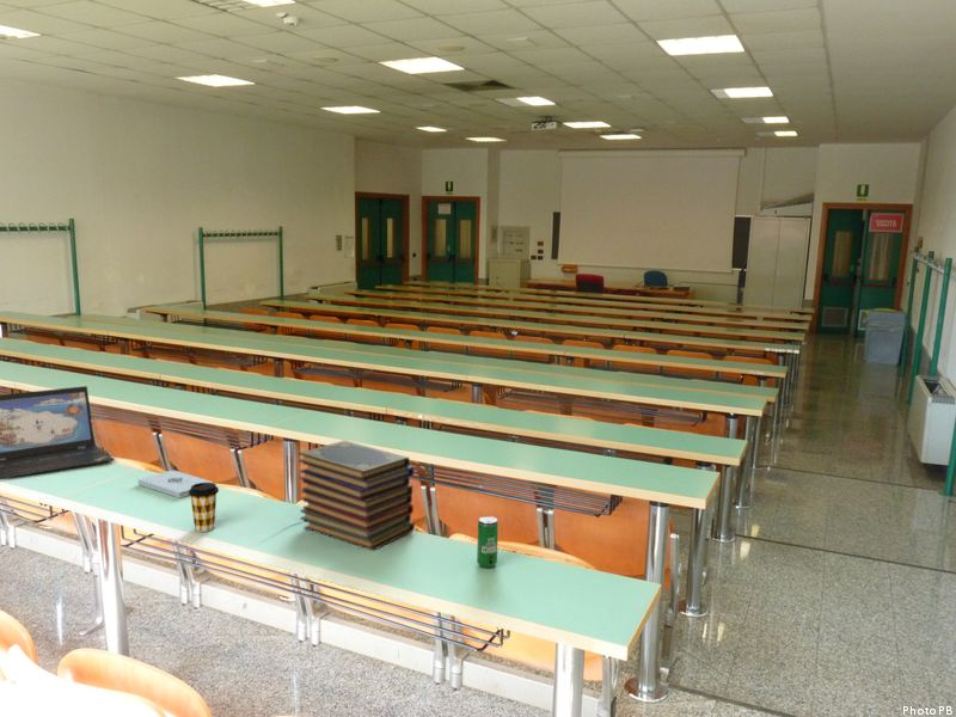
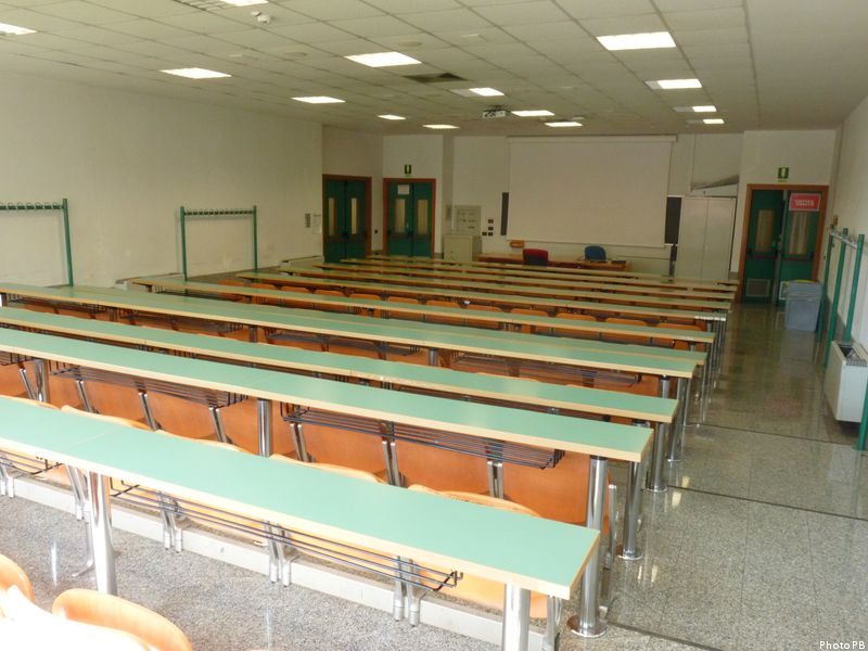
- coffee cup (203, 507)
- beverage can (488, 541)
- notepad (176, 483)
- book stack (355, 492)
- laptop (45, 429)
